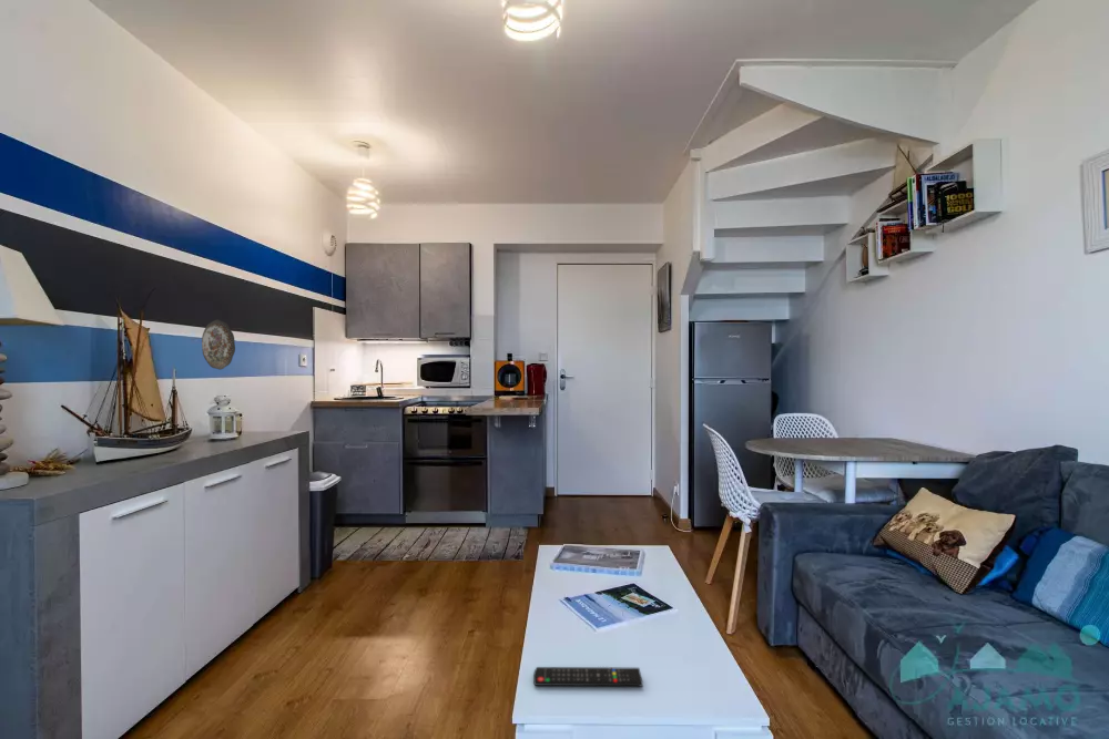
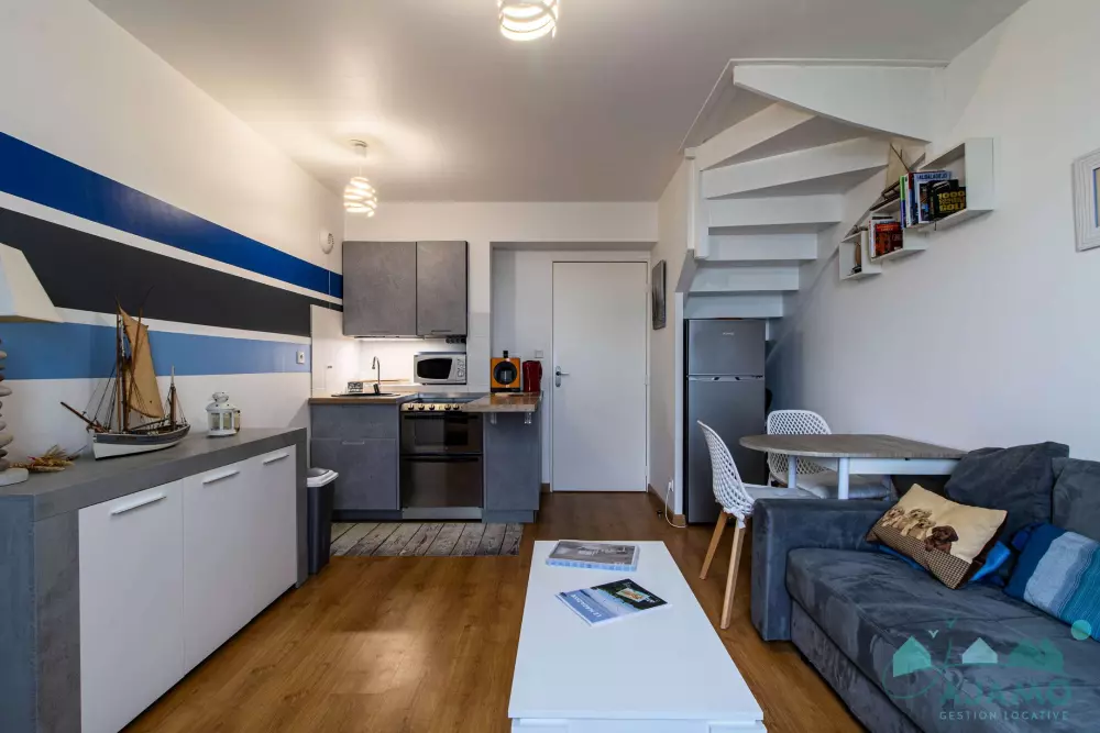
- decorative plate (216, 345)
- remote control (587, 677)
